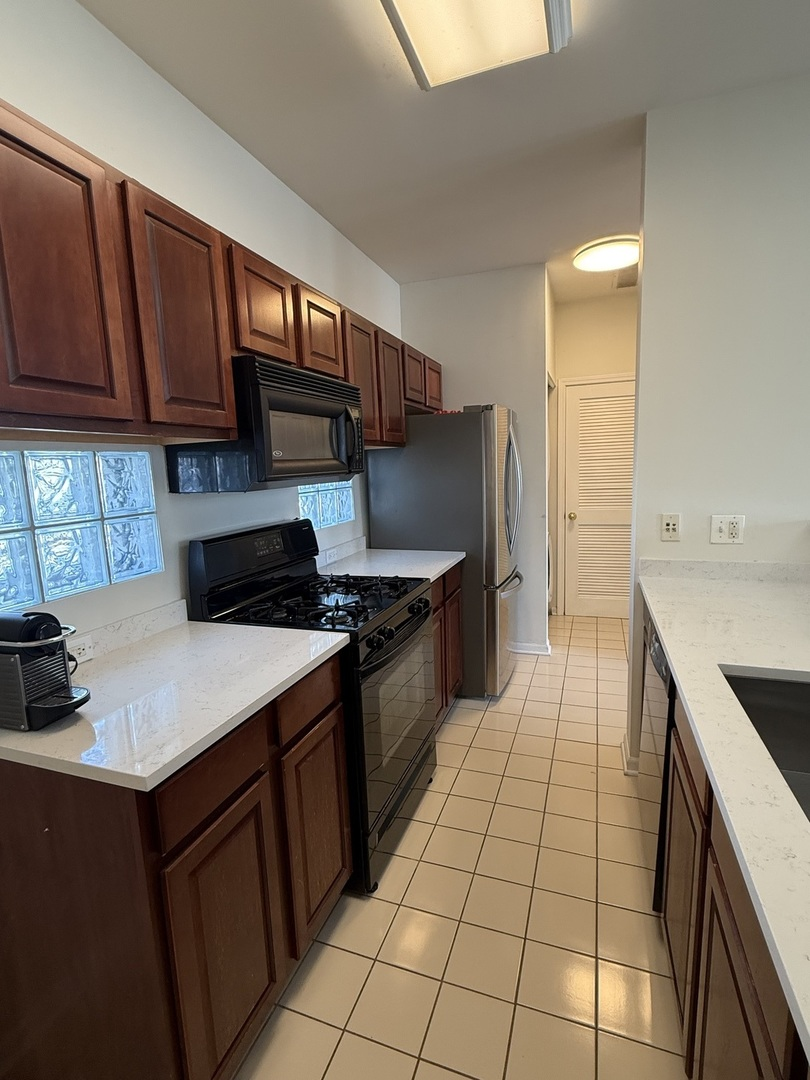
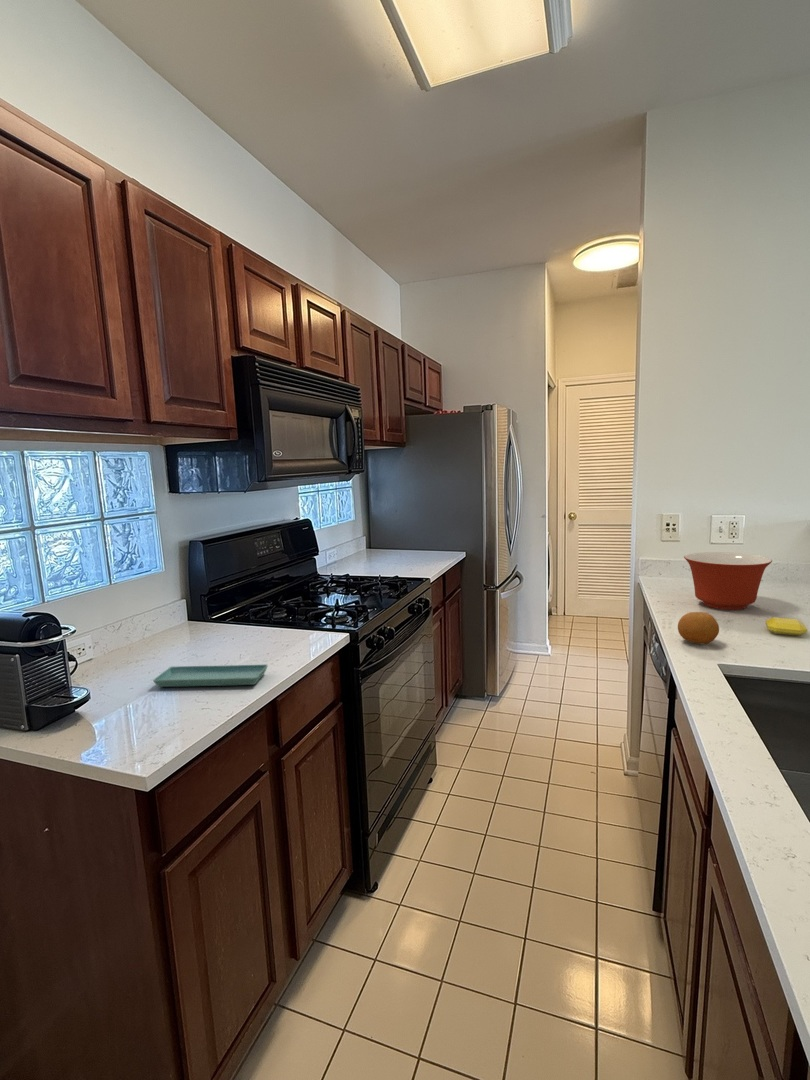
+ mixing bowl (725, 581)
+ soap bar (785, 626)
+ fruit (698, 627)
+ saucer (212, 676)
